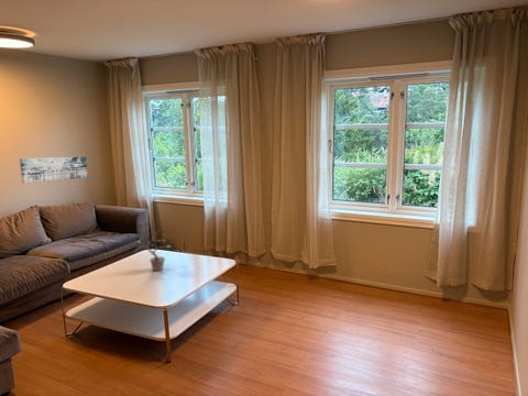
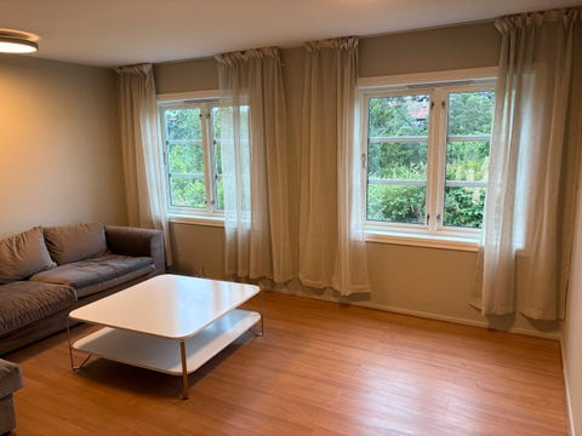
- potted plant (154, 250)
- wall art (56, 168)
